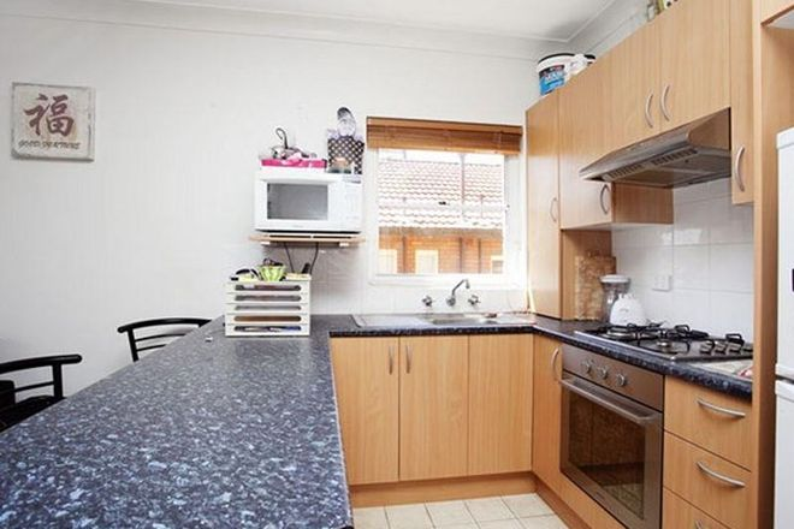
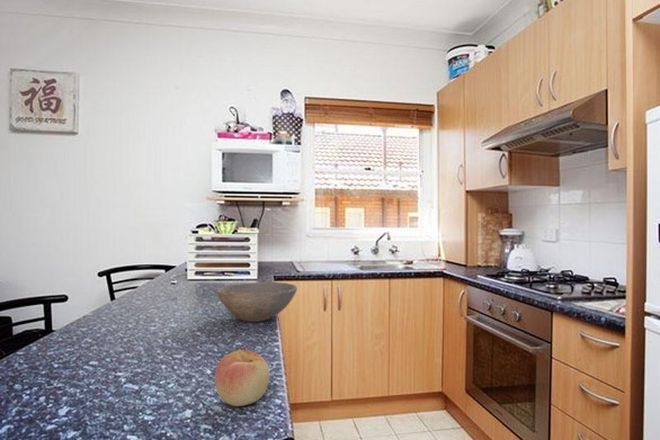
+ apple (243, 375)
+ bowl (256, 301)
